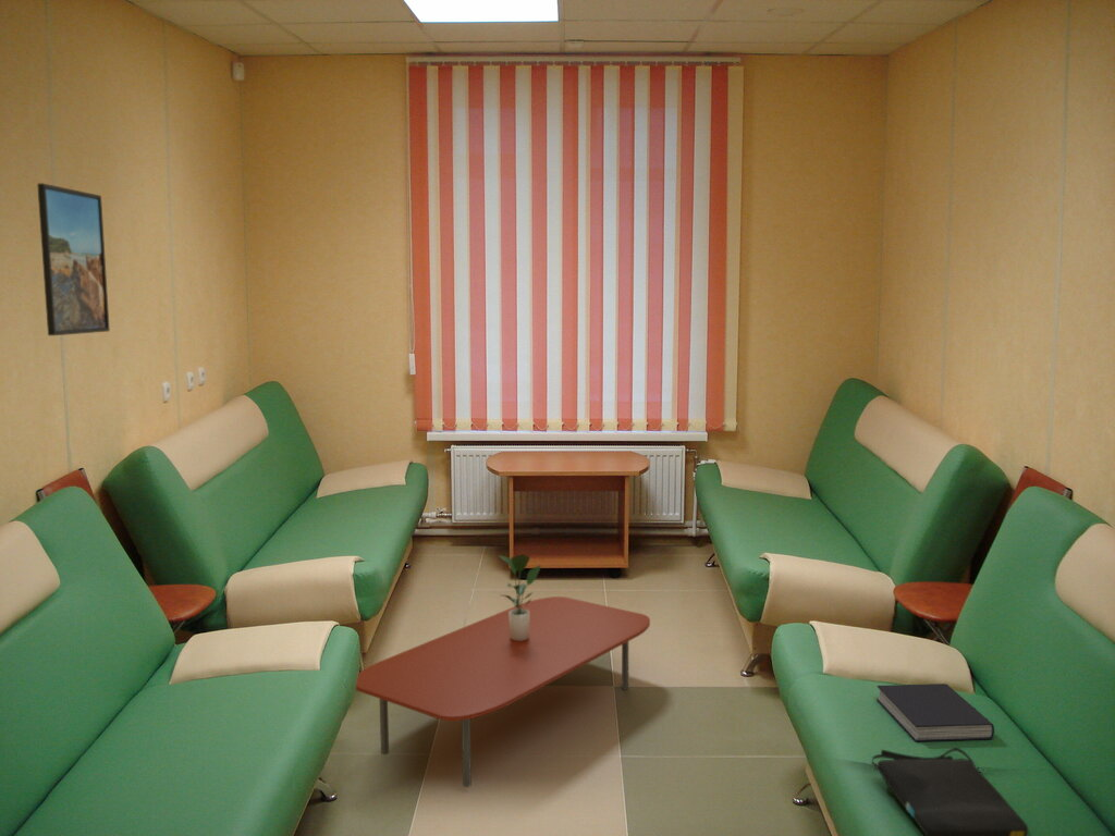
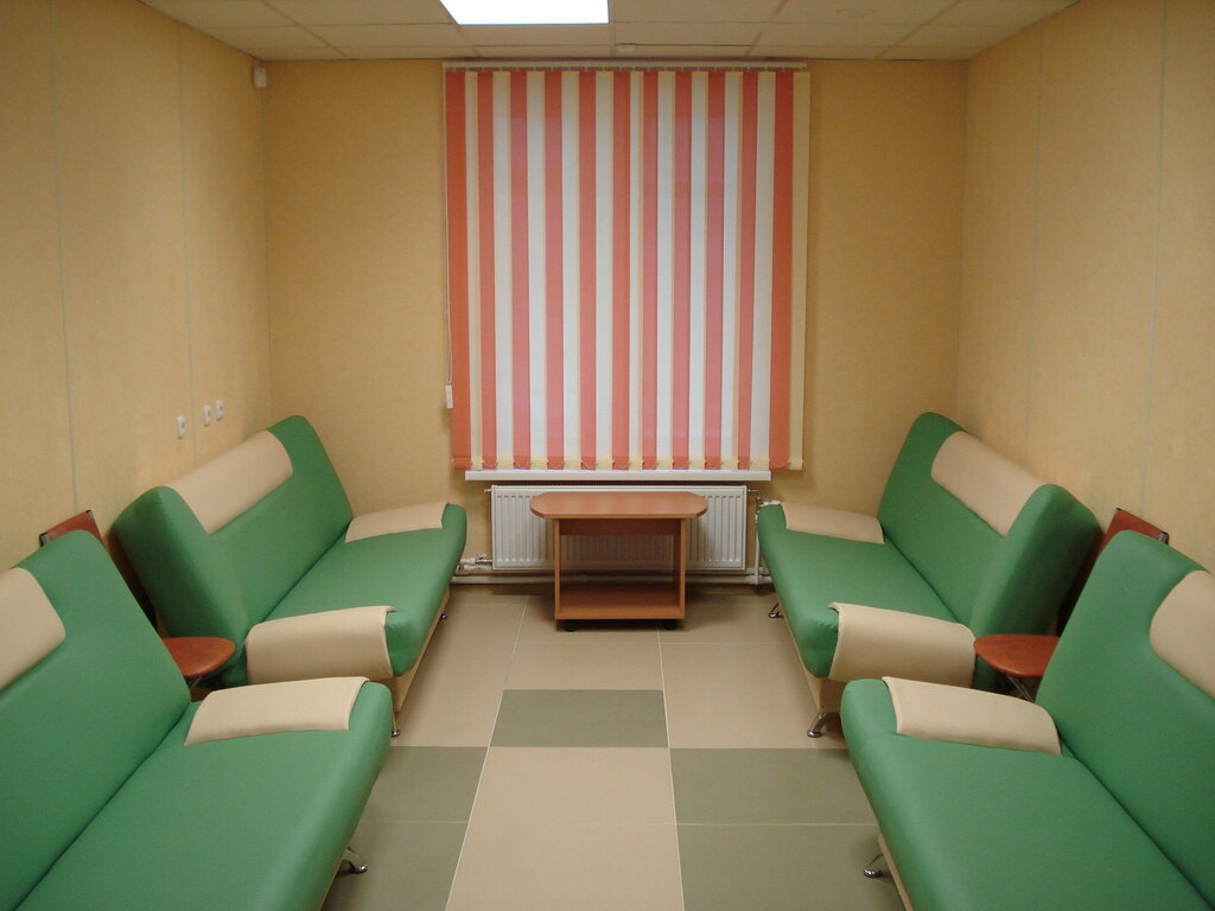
- potted plant (520, 592)
- book (932, 711)
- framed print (75, 261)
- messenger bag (943, 790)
- coffee table (514, 683)
